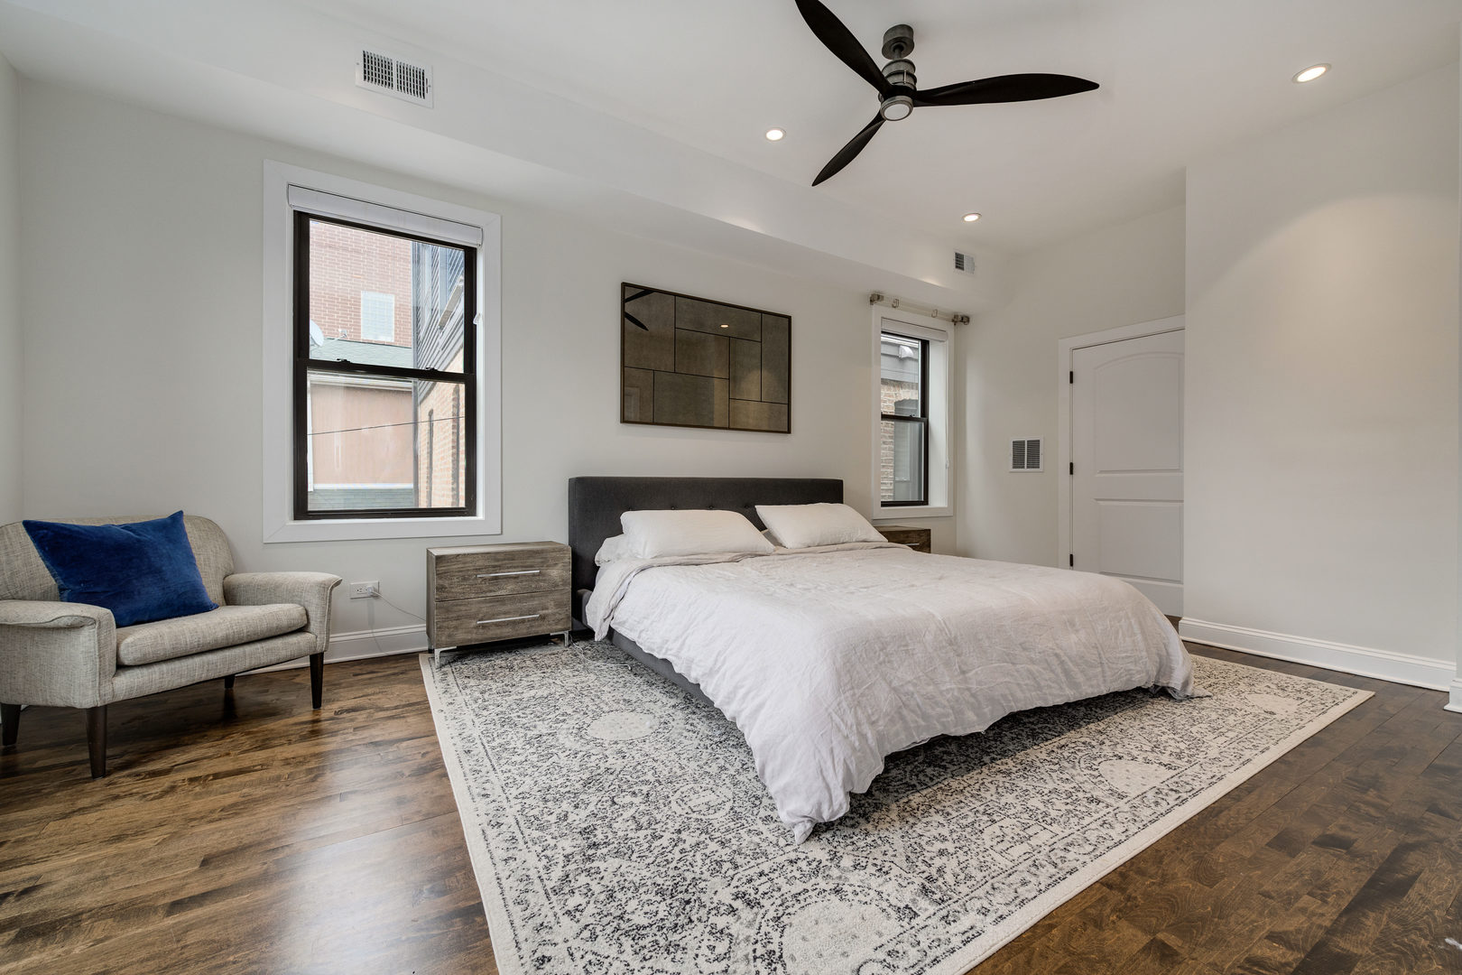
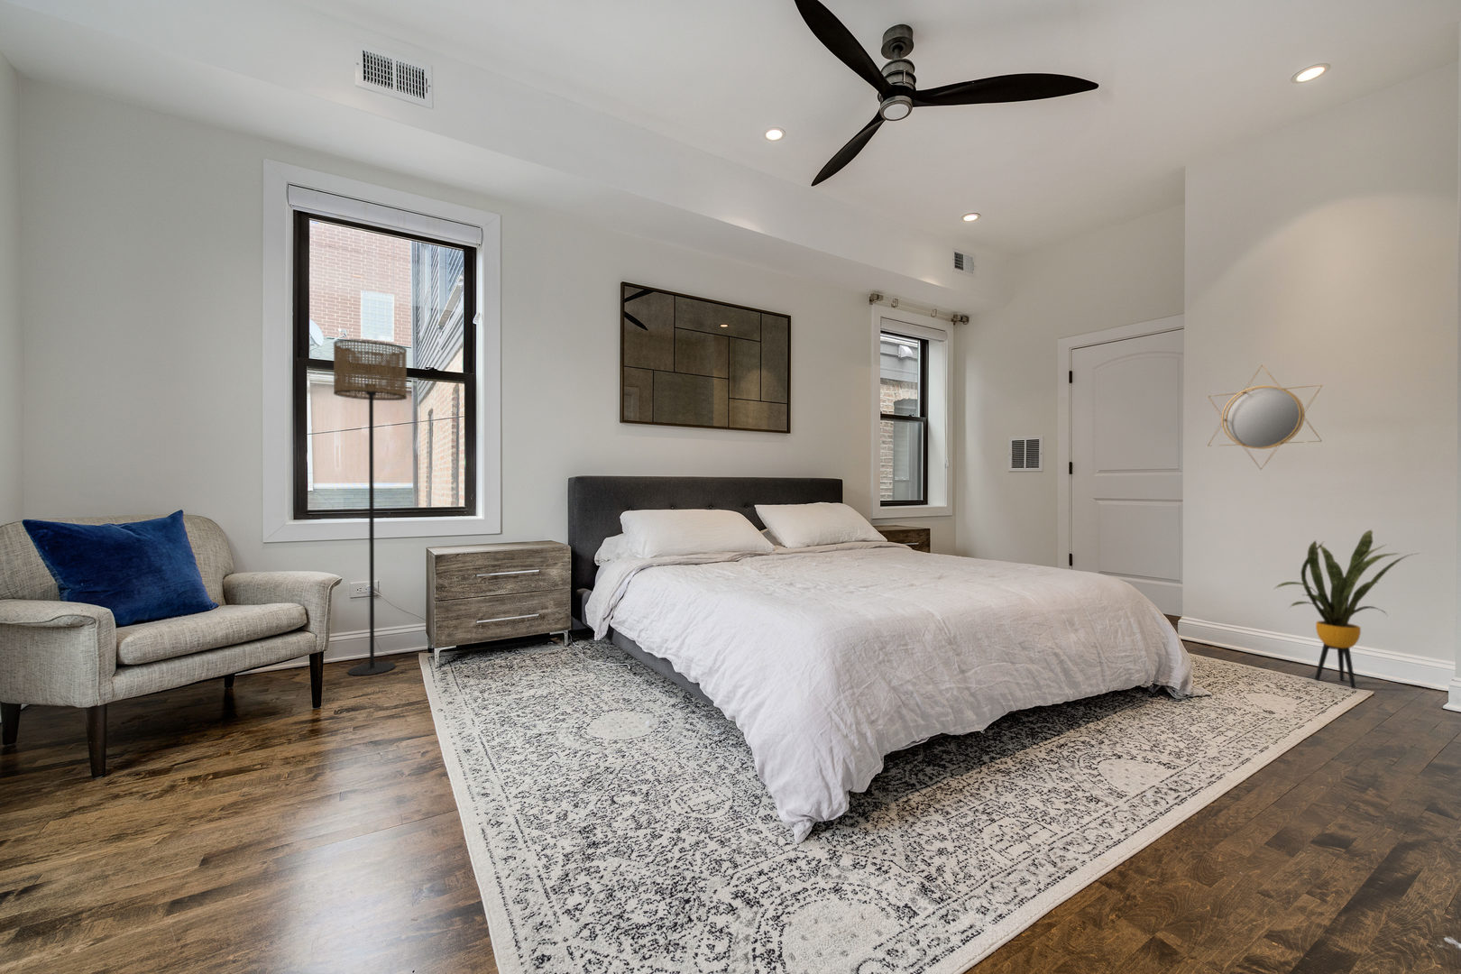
+ house plant (1350, 608)
+ floor lamp (371, 508)
+ home mirror (1261, 416)
